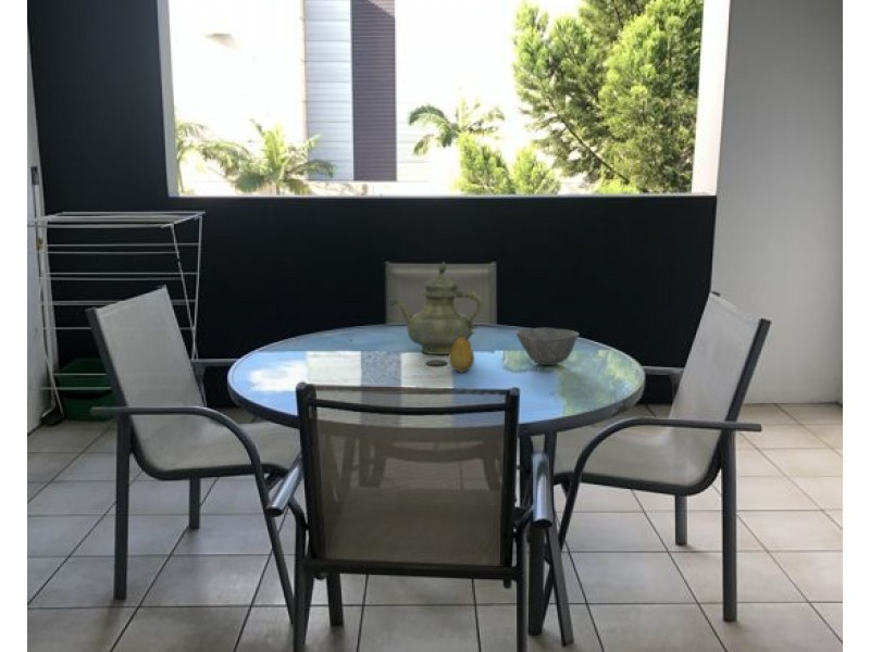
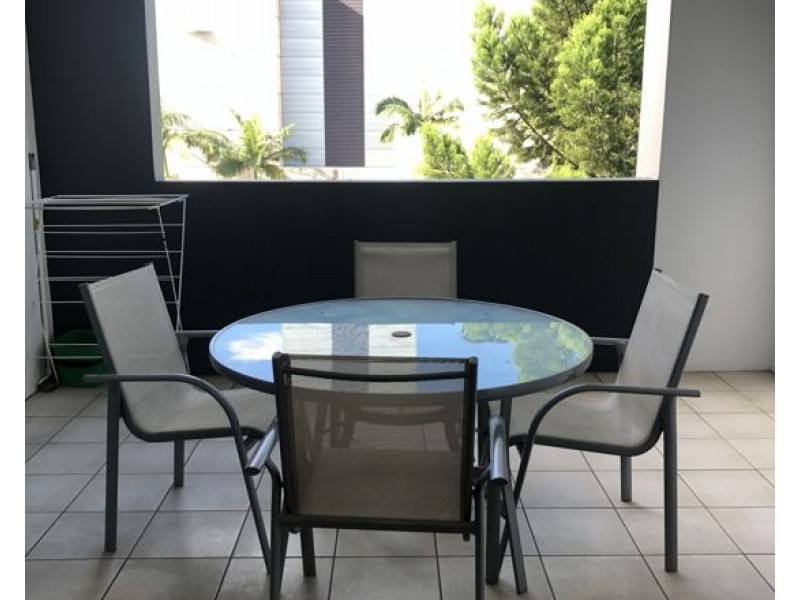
- fruit (461, 352)
- teapot (434, 306)
- bowl (546, 348)
